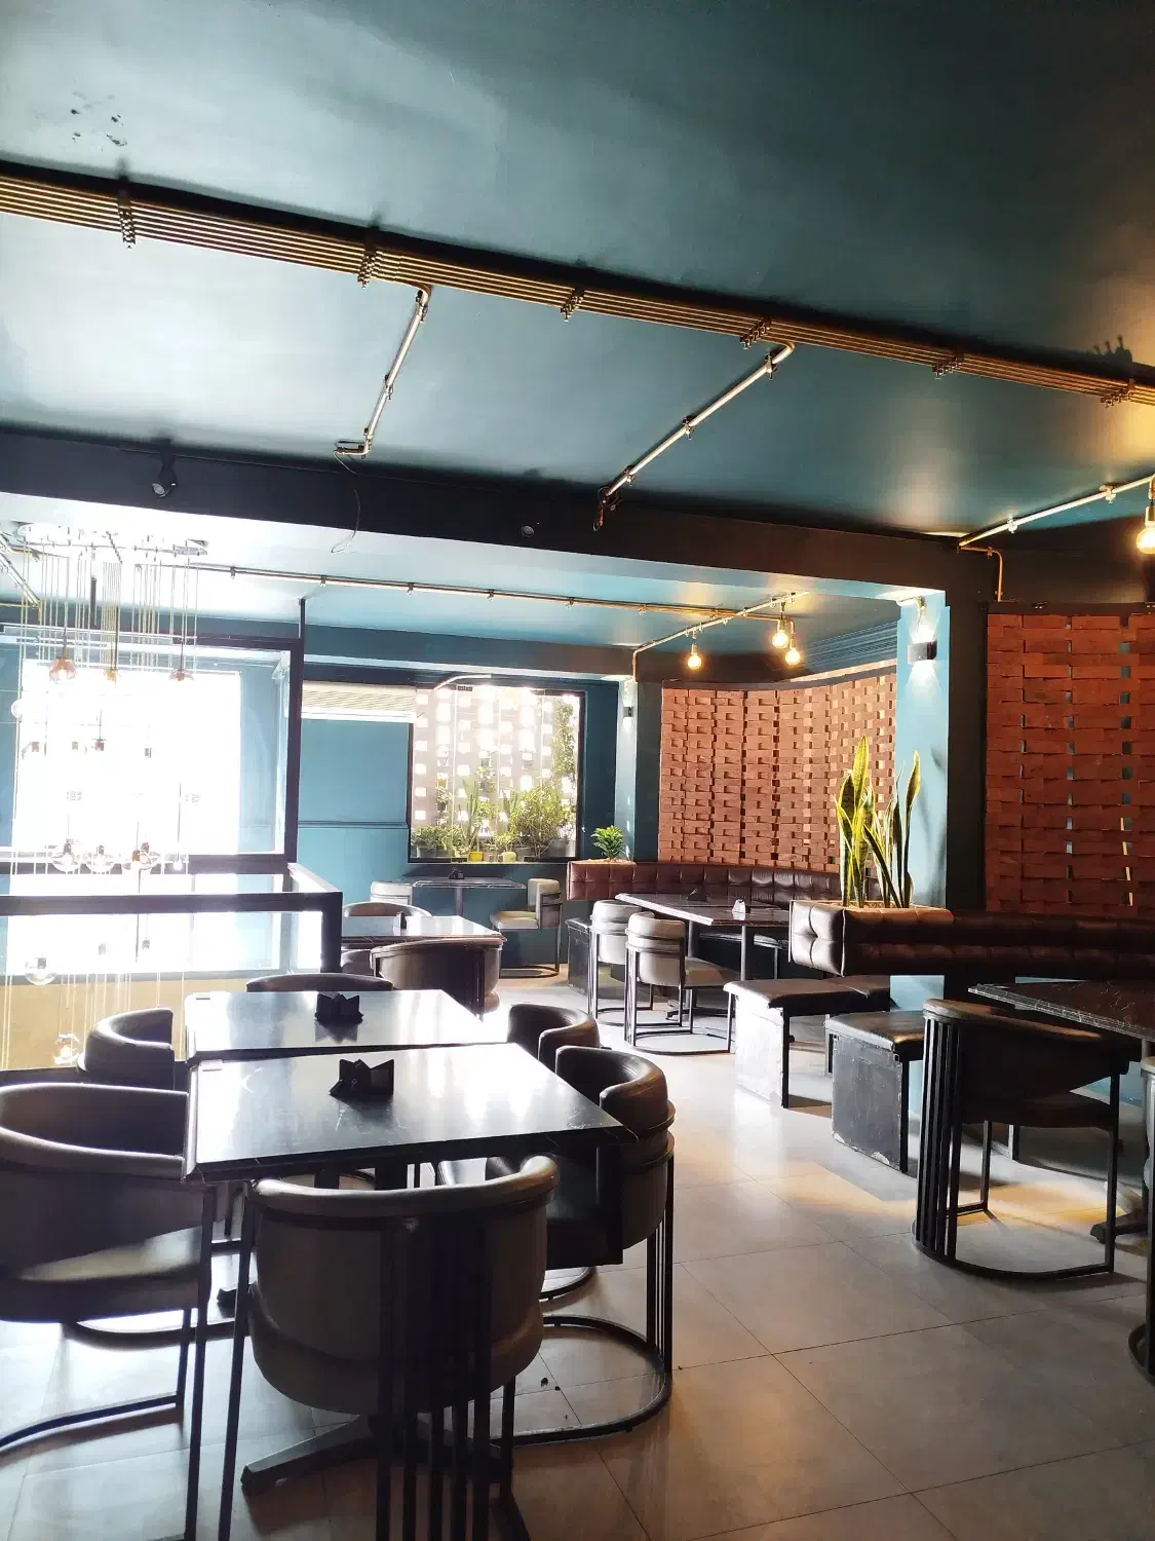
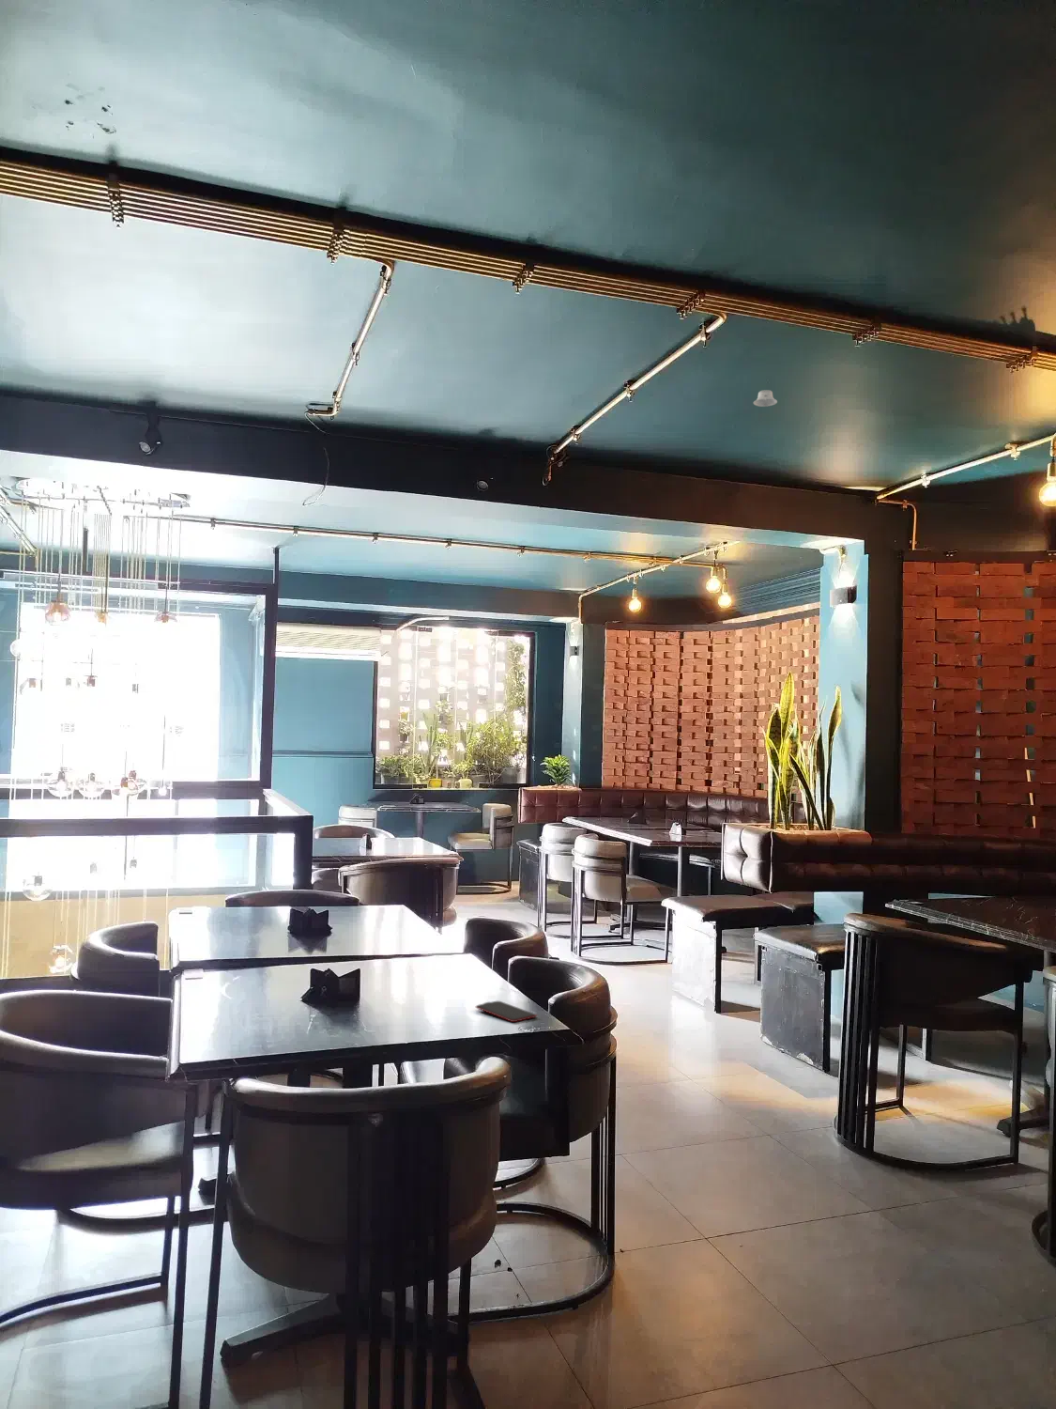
+ smartphone (505, 1011)
+ recessed light (765, 397)
